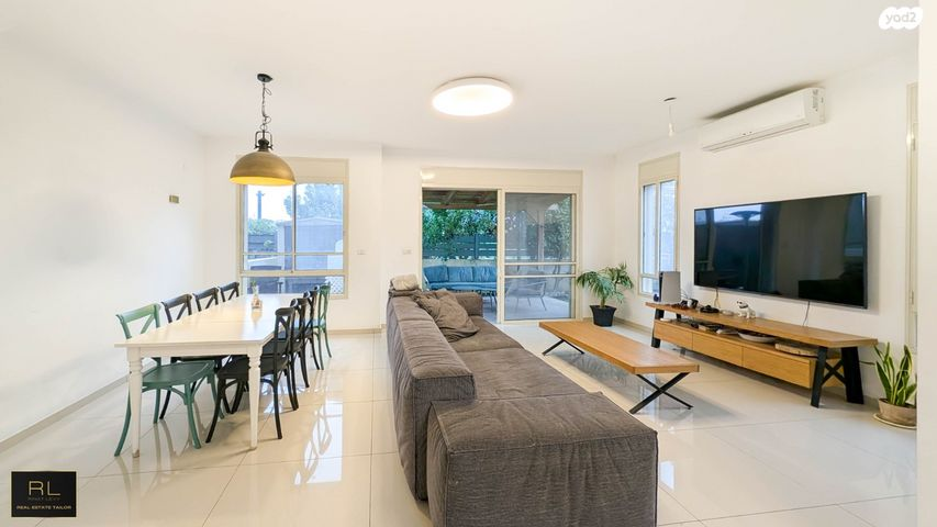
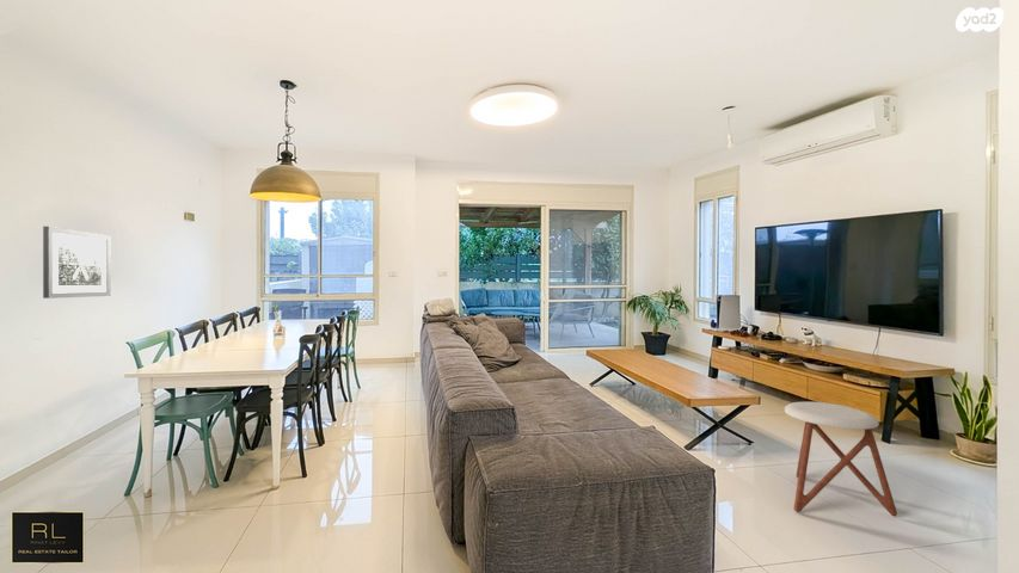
+ stool (834, 451)
+ wall art (79, 264)
